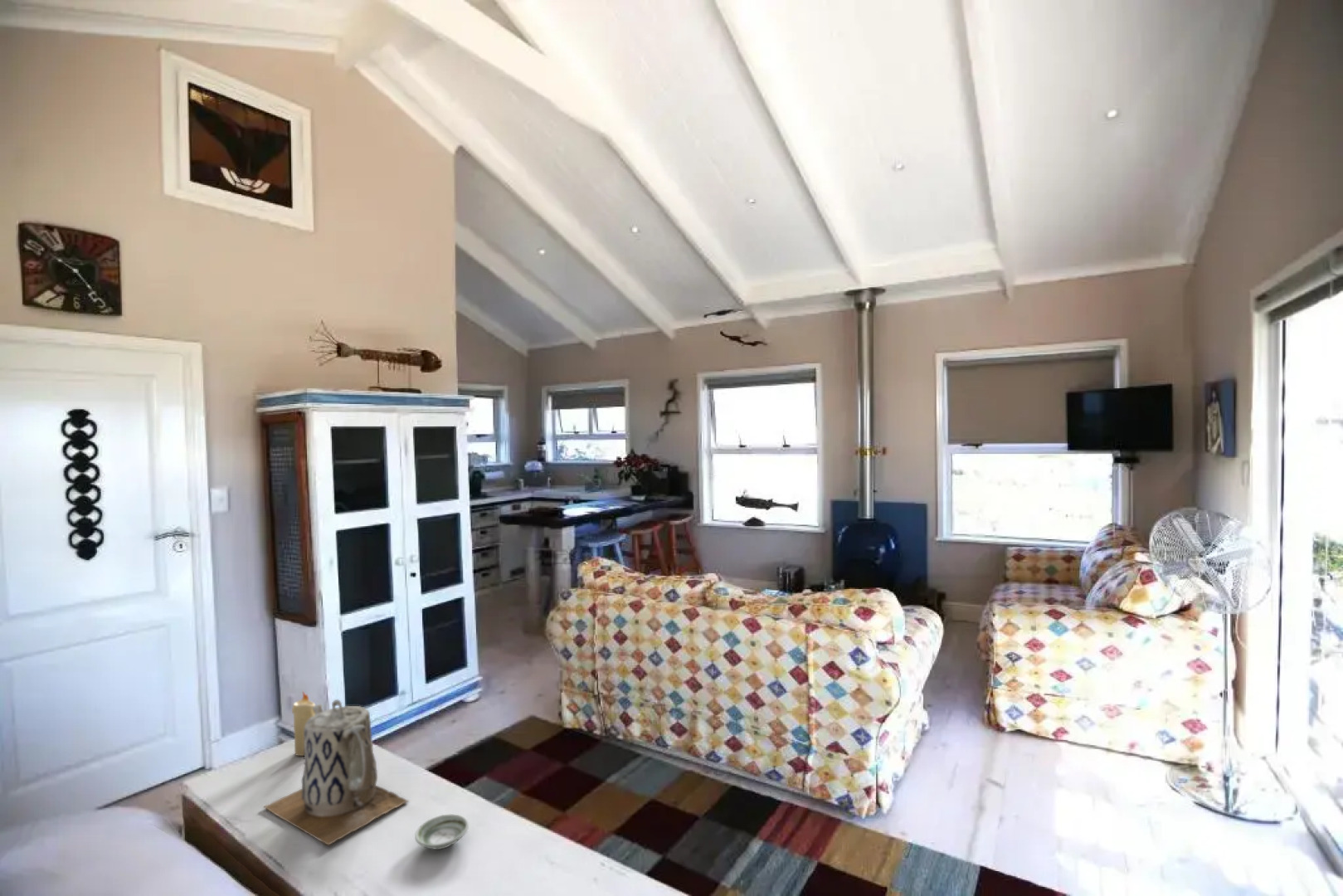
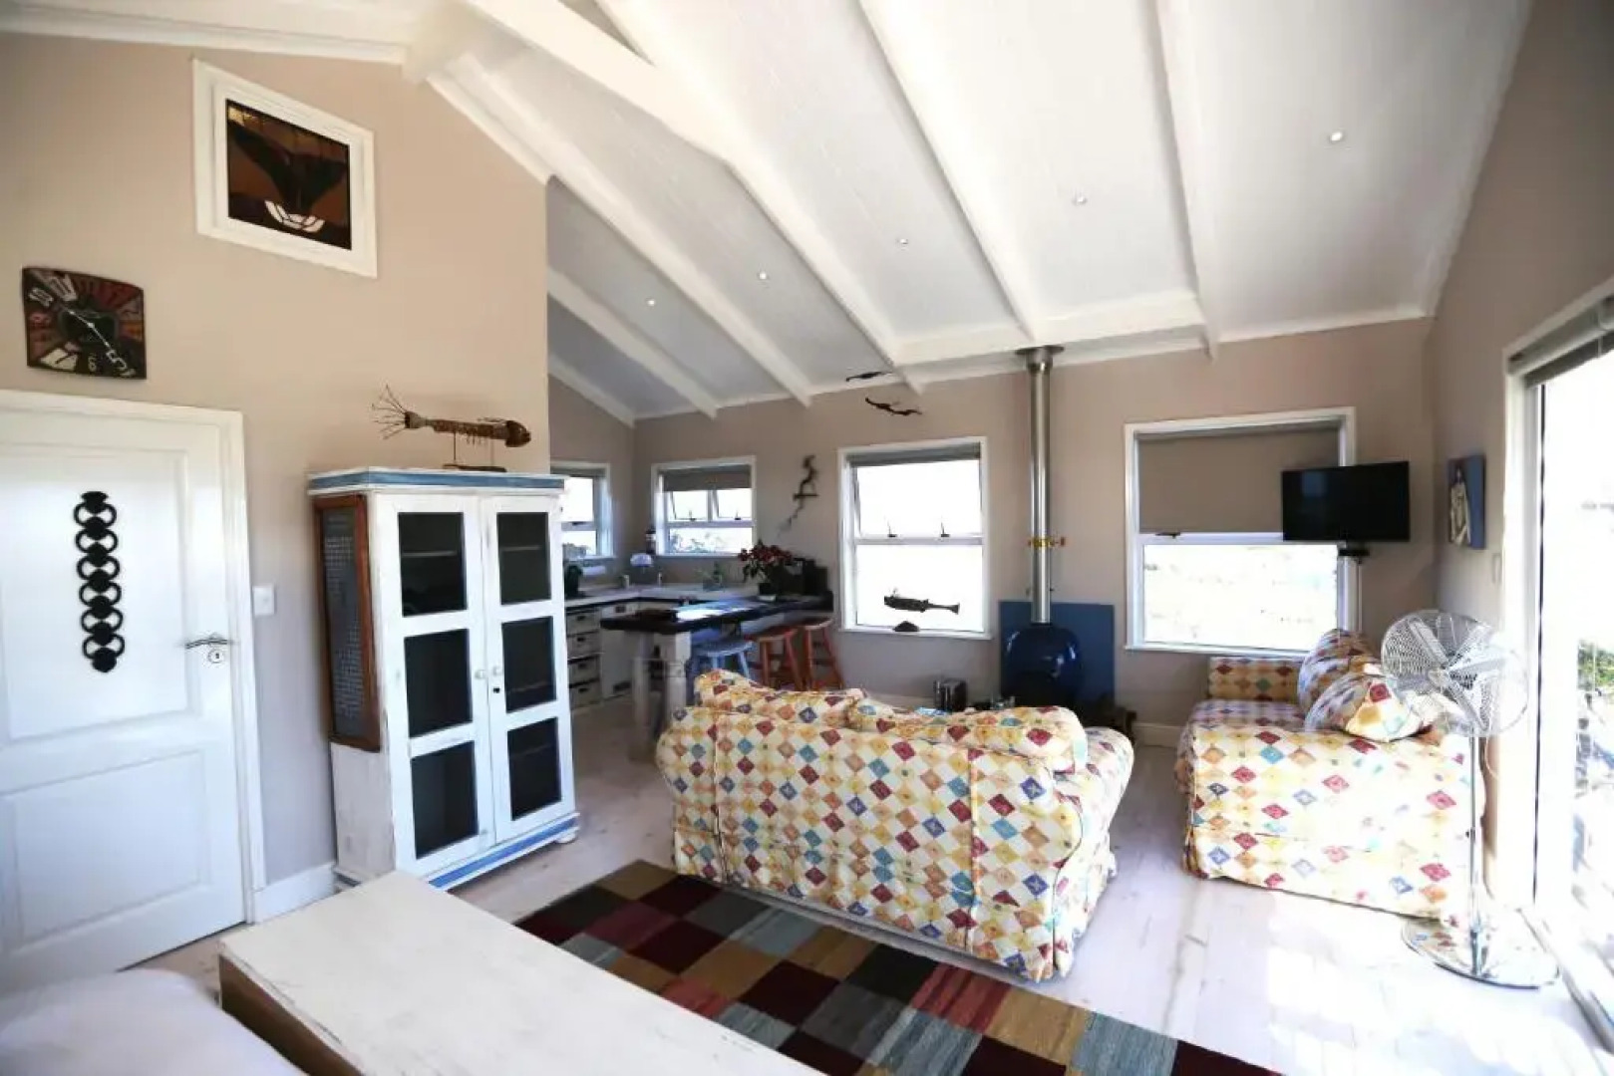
- candle (304, 721)
- teapot (334, 753)
- saucer (442, 835)
